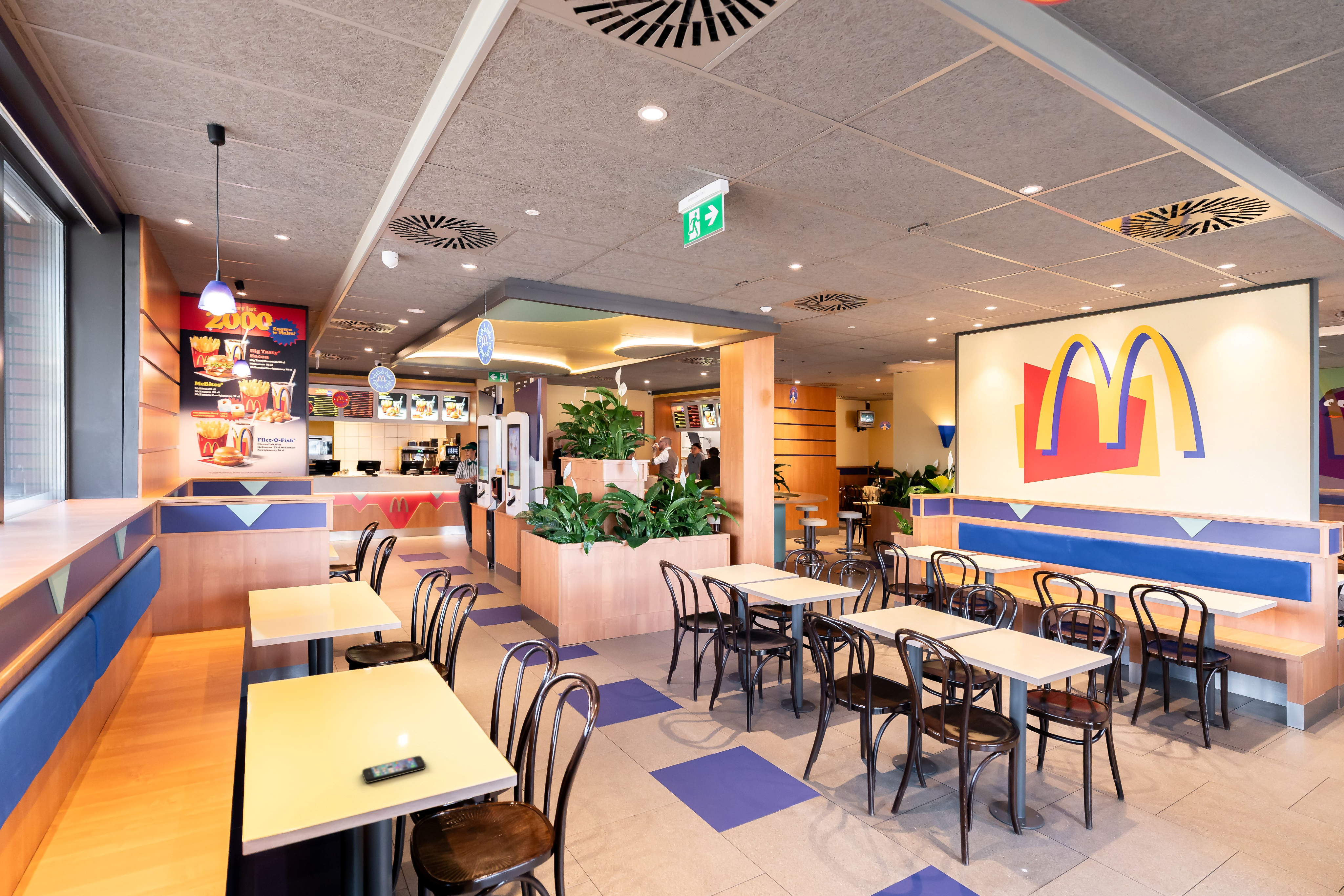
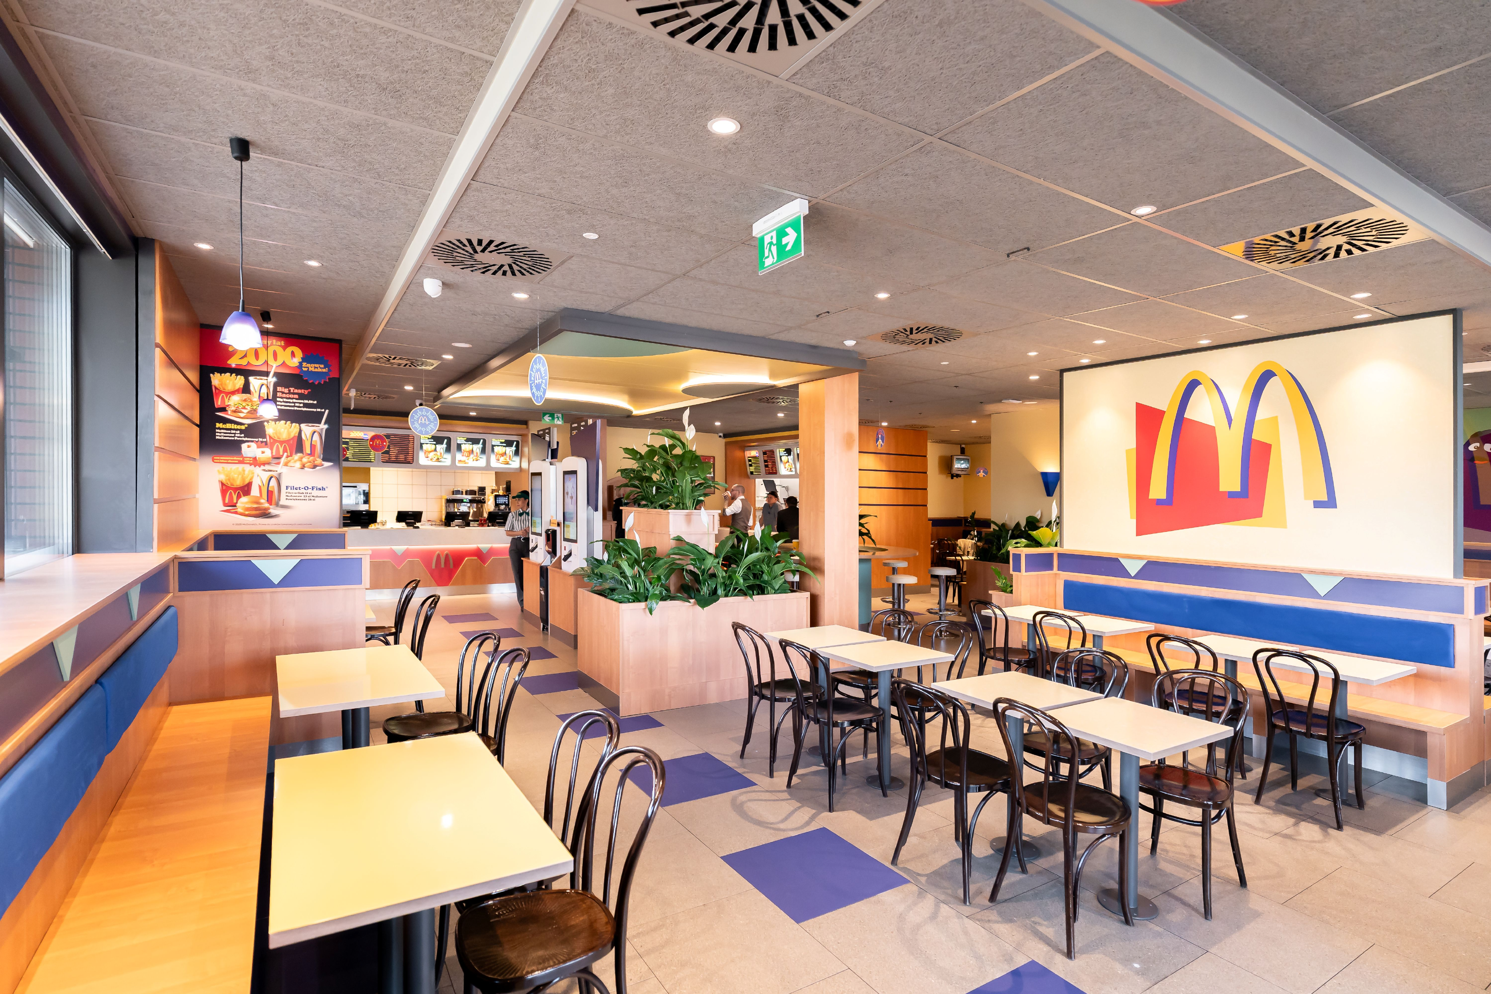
- smartphone (394, 769)
